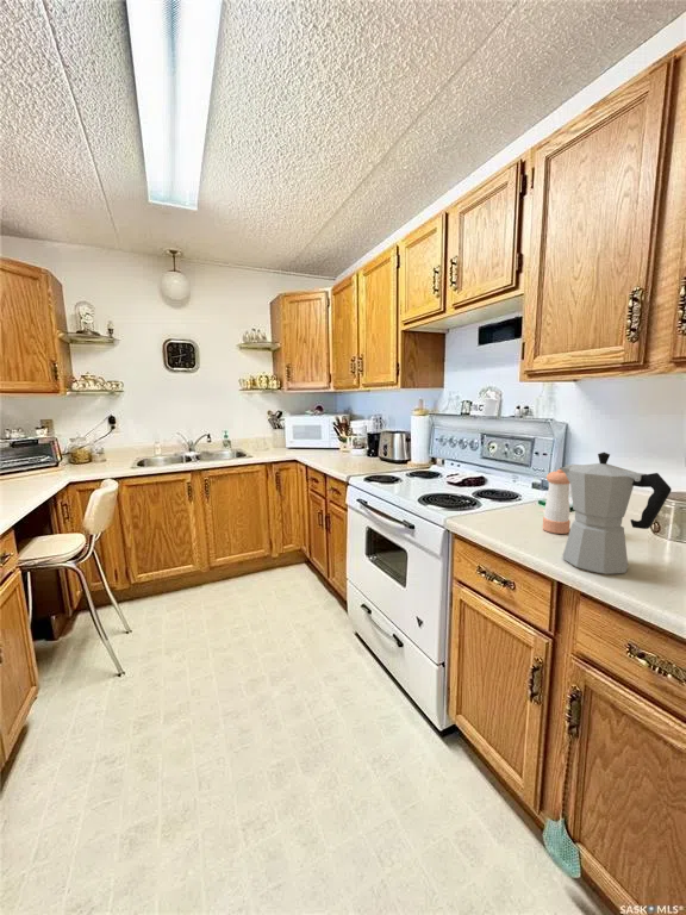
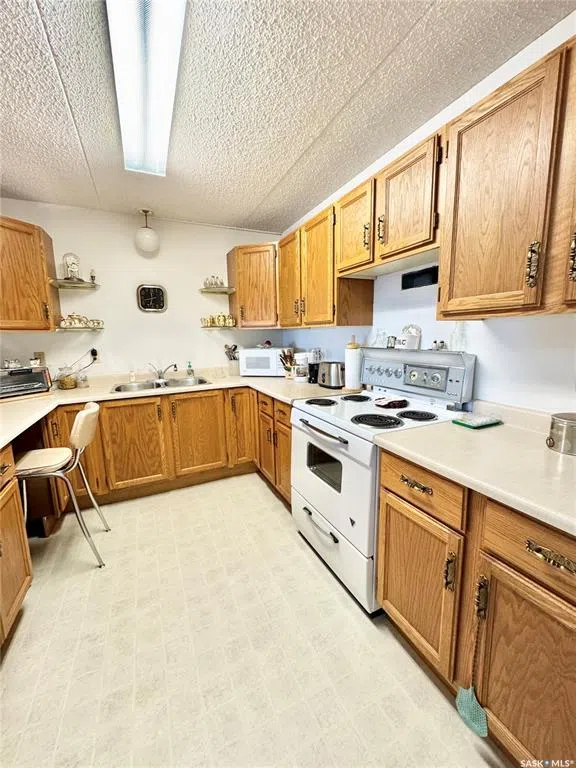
- pepper shaker (557, 499)
- moka pot (605, 510)
